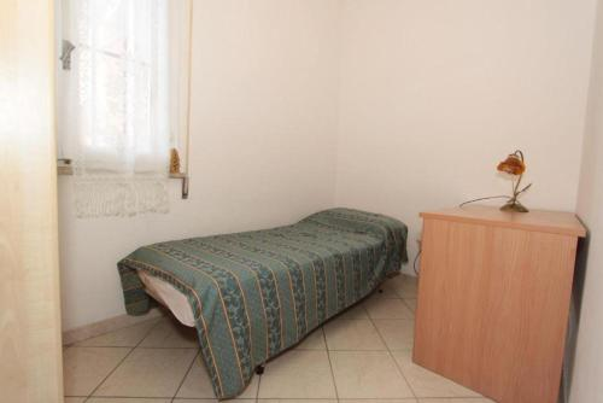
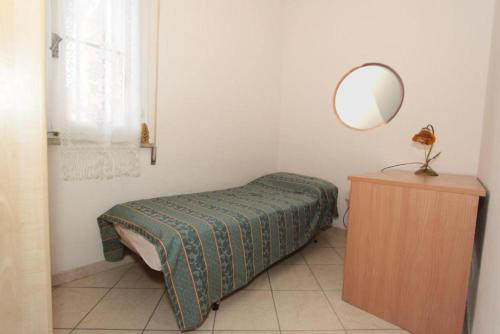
+ home mirror (365, 97)
